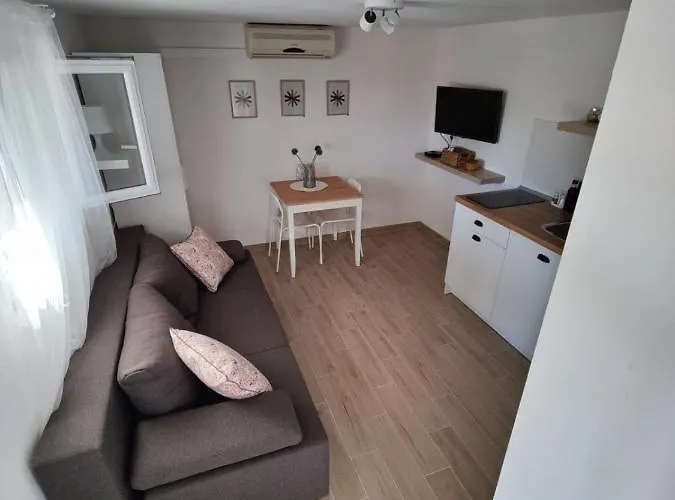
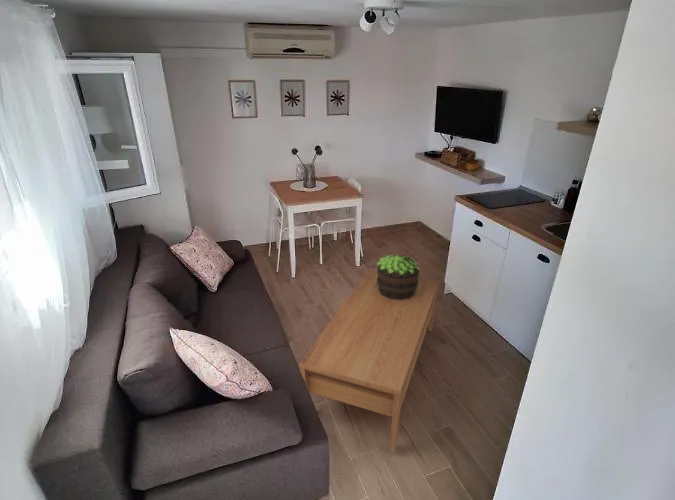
+ coffee table (379, 342)
+ potted plant (398, 274)
